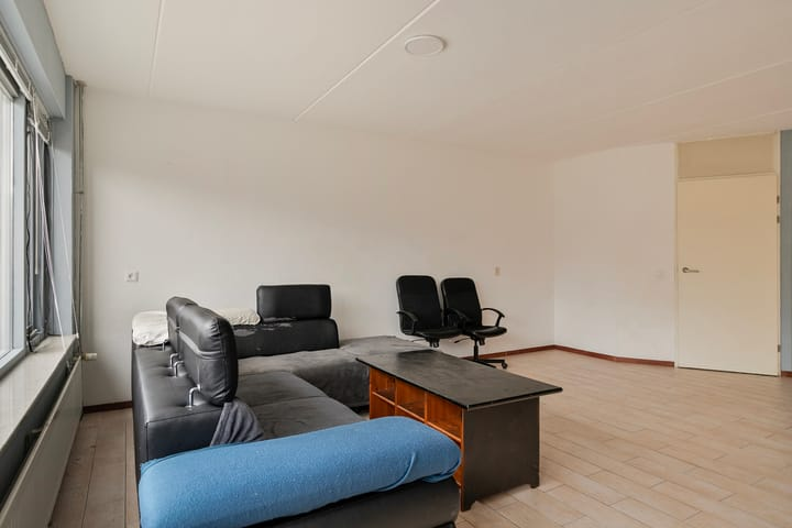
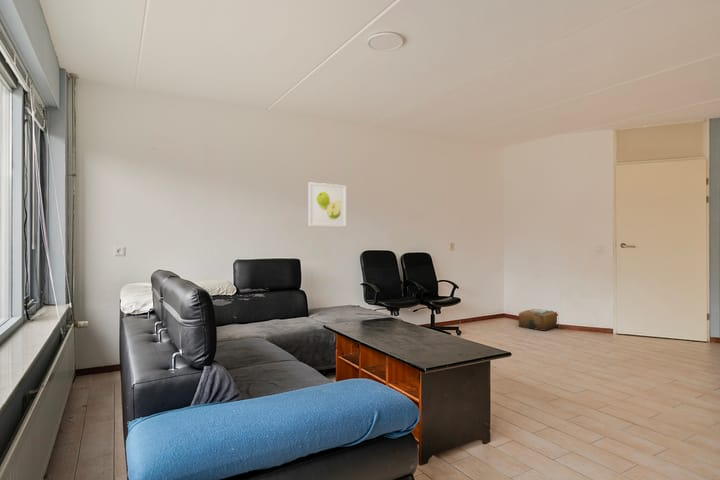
+ cardboard box (538, 318)
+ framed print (327, 205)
